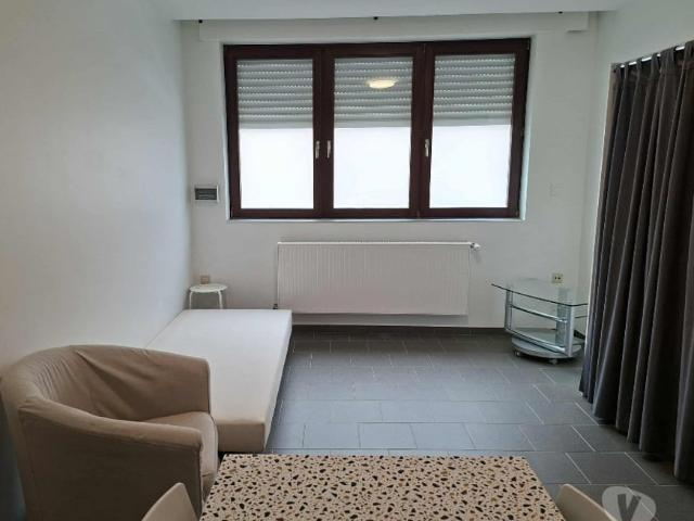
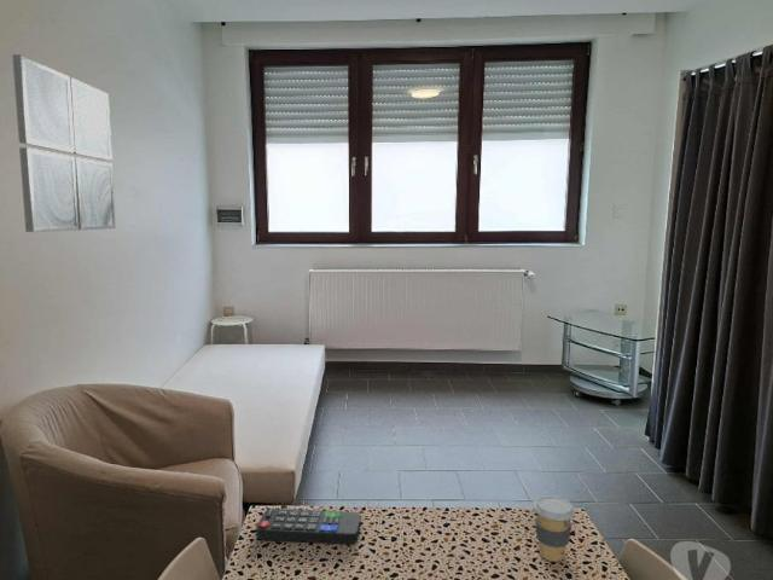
+ coffee cup (552, 528)
+ remote control (309, 524)
+ wall art (71, 156)
